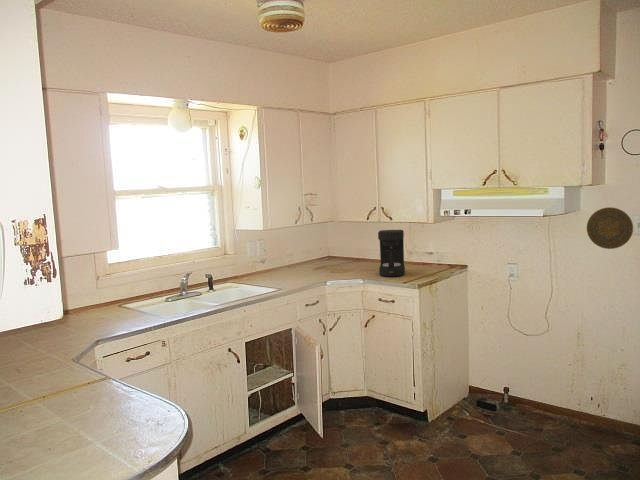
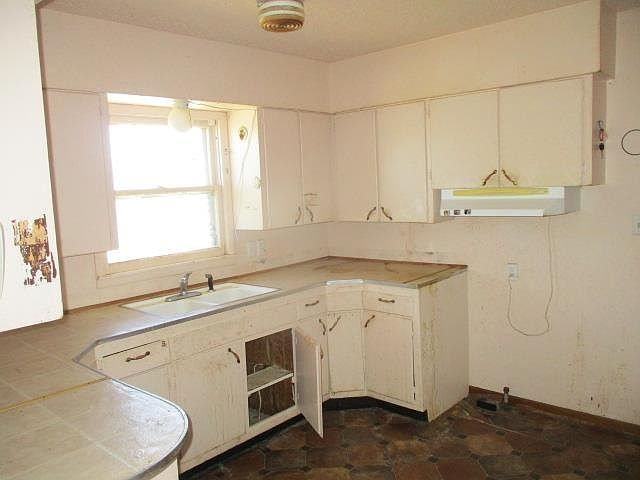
- decorative plate (608, 228)
- coffee maker (391, 252)
